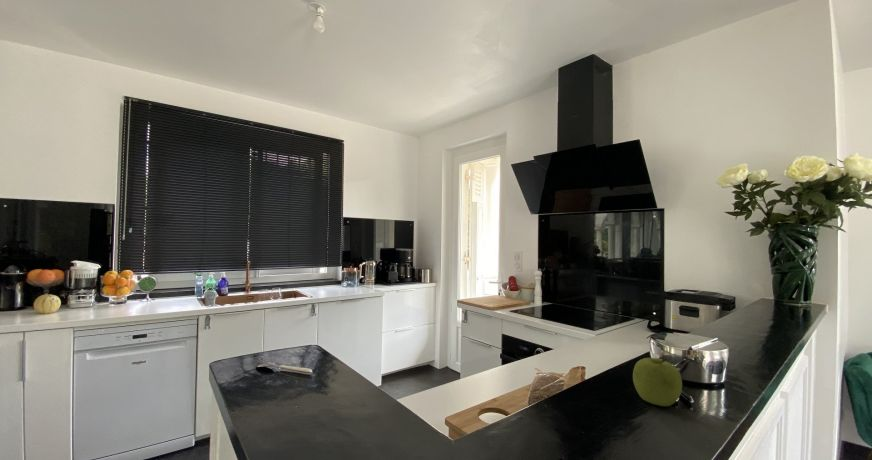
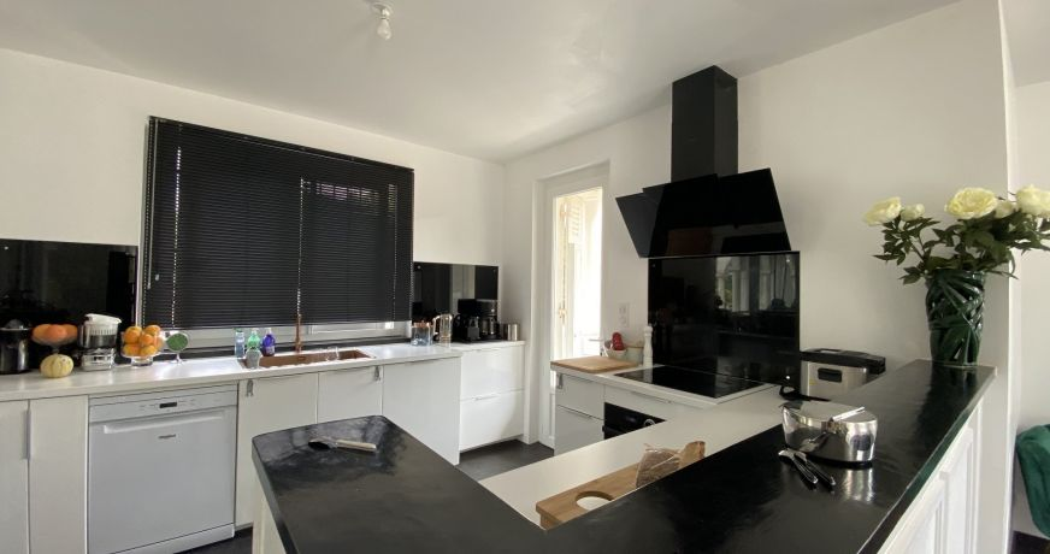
- fruit (656, 379)
